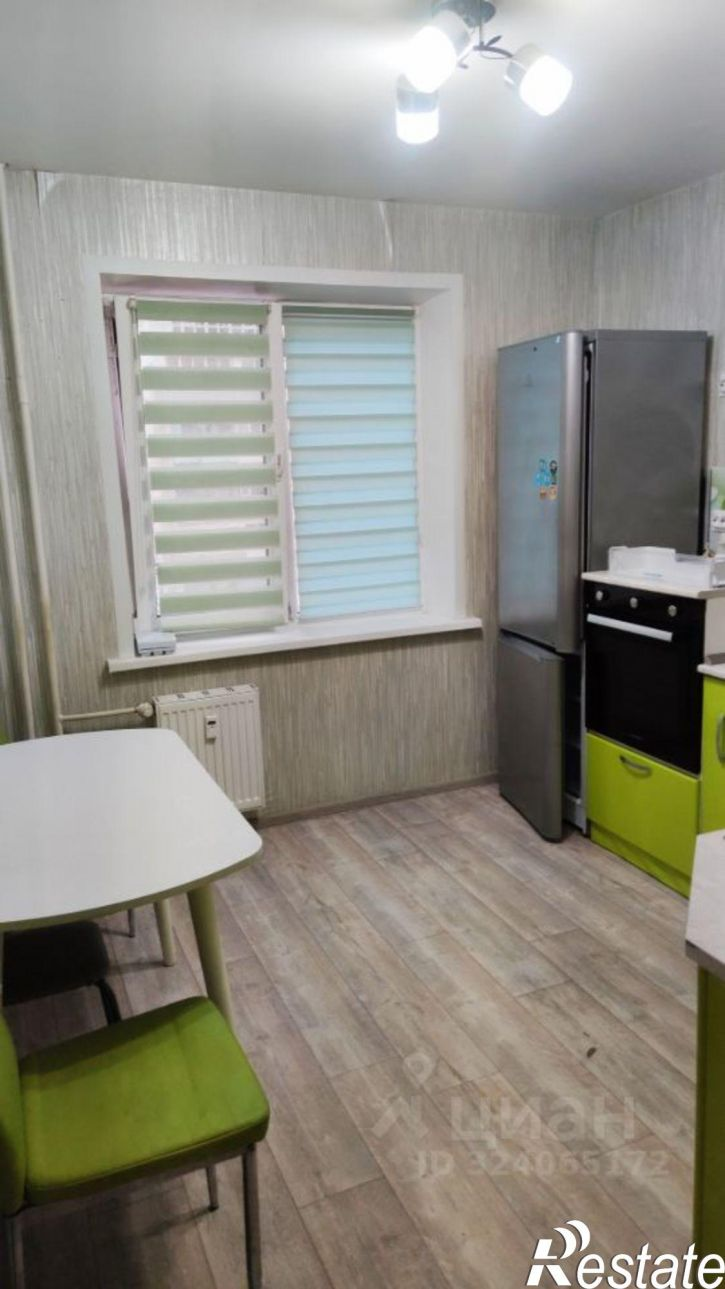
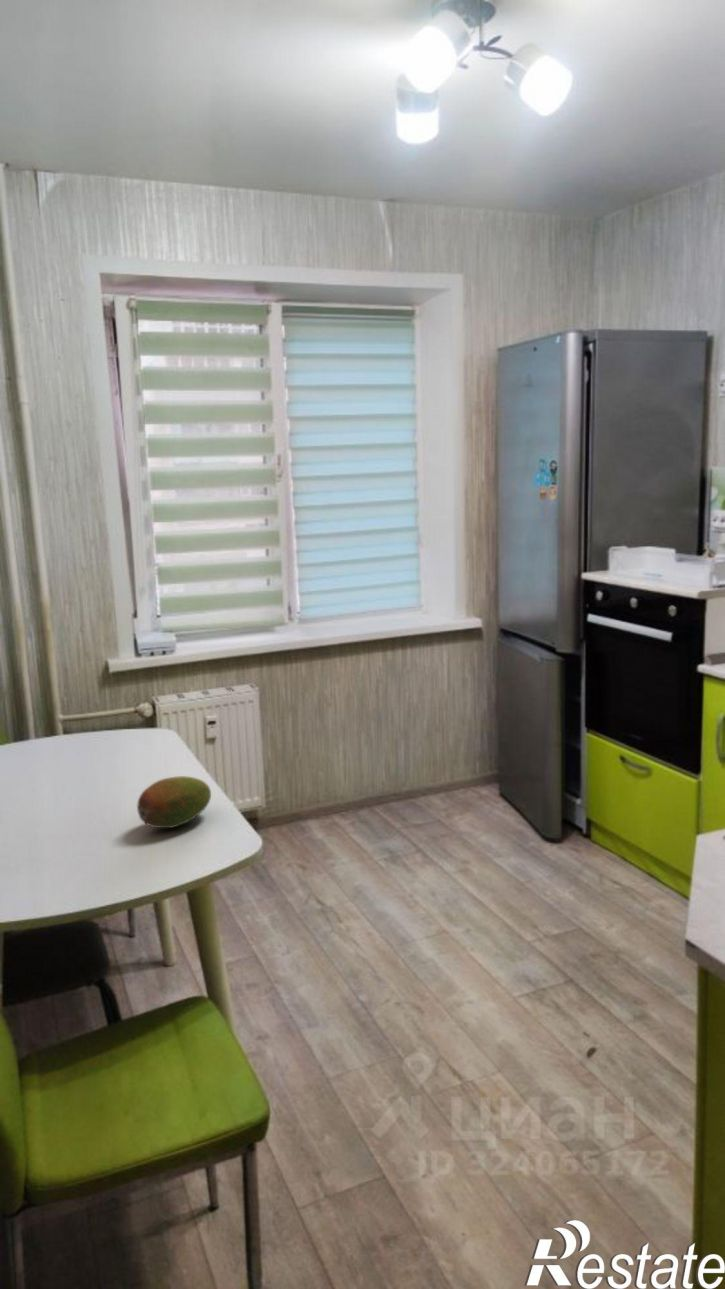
+ fruit (174, 800)
